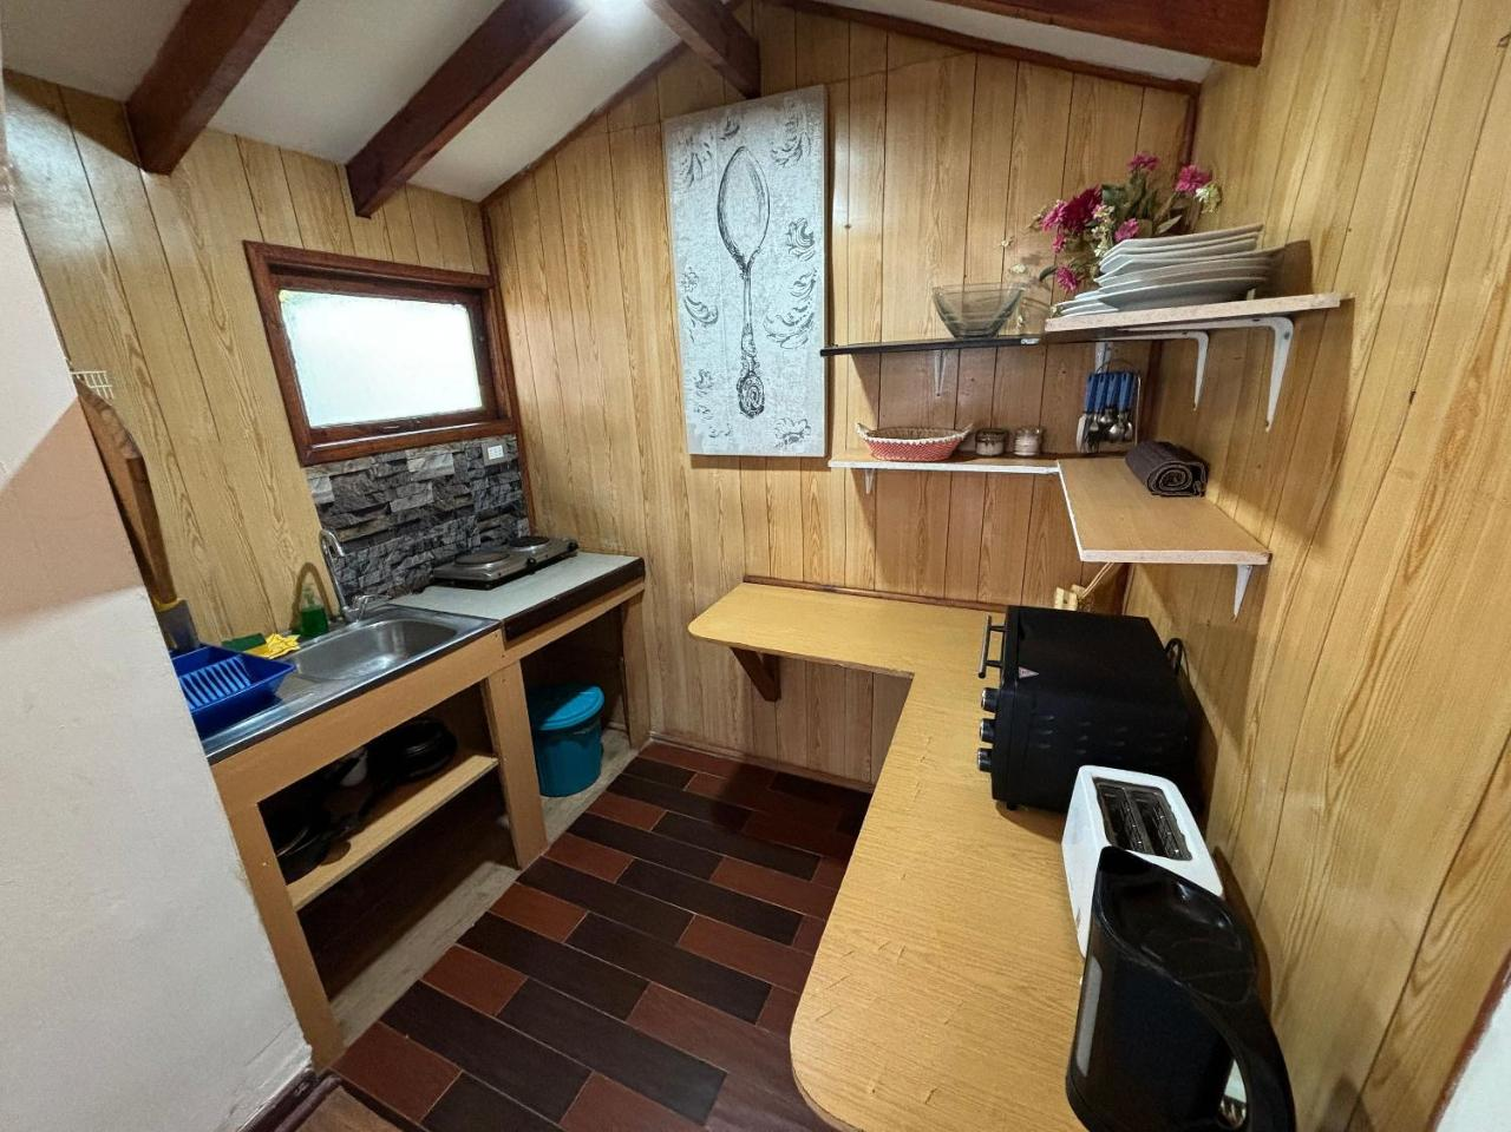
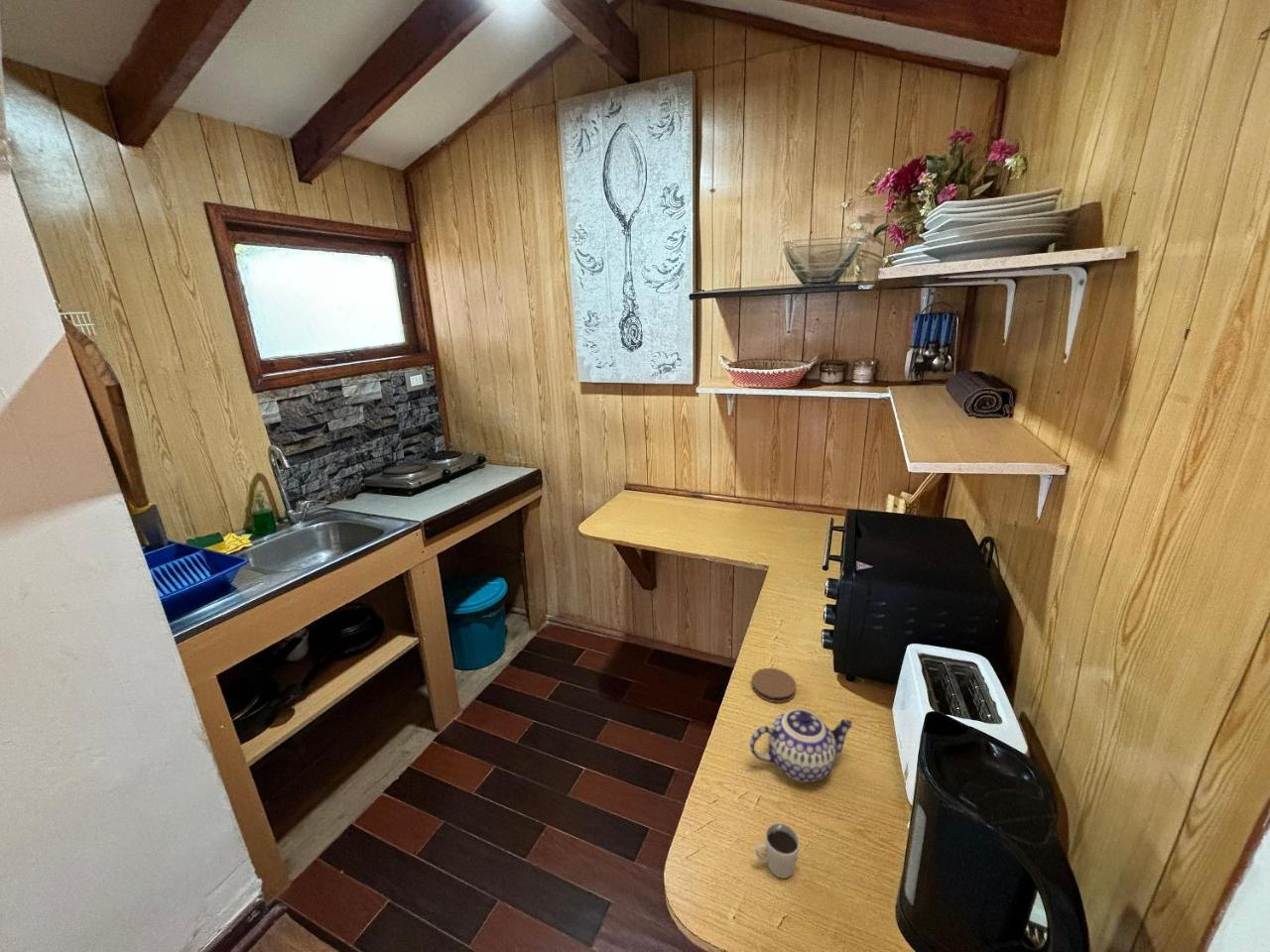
+ coaster (773, 684)
+ cup (777, 843)
+ teapot (801, 740)
